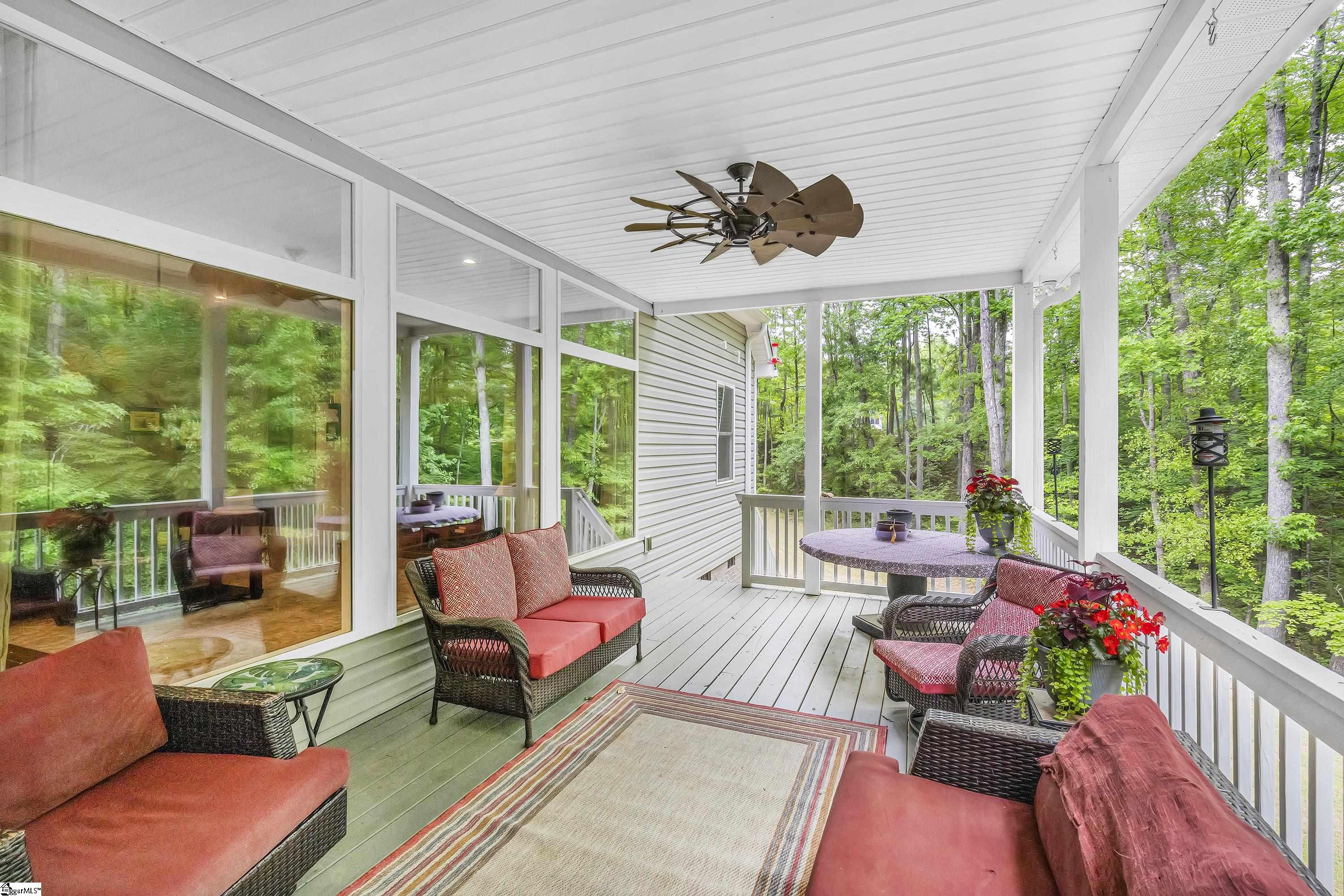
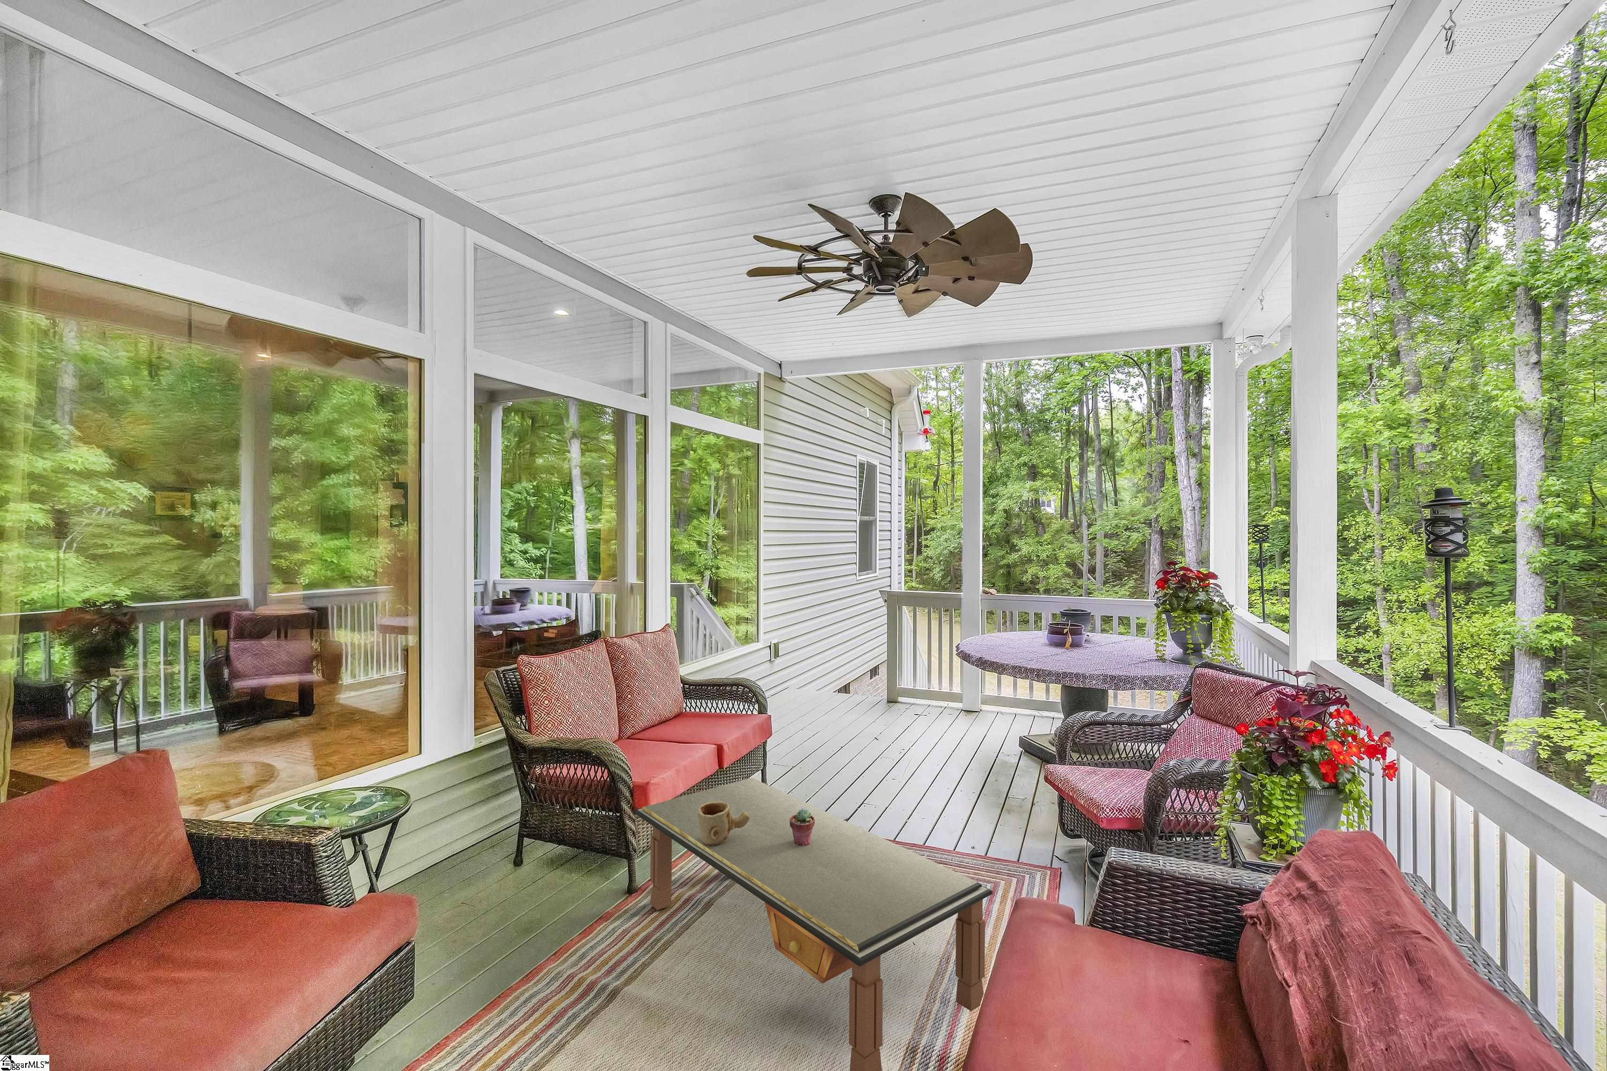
+ mug (725, 821)
+ coffee table (788, 892)
+ potted succulent (802, 825)
